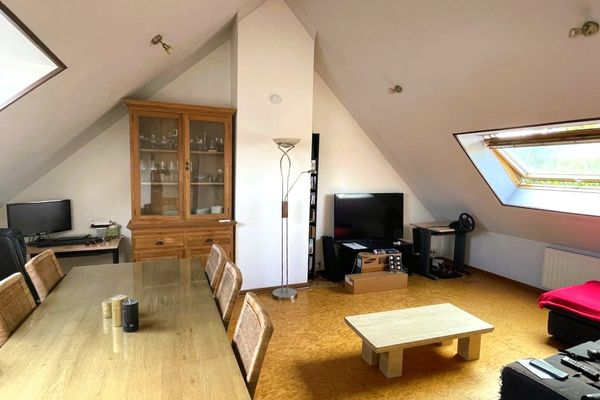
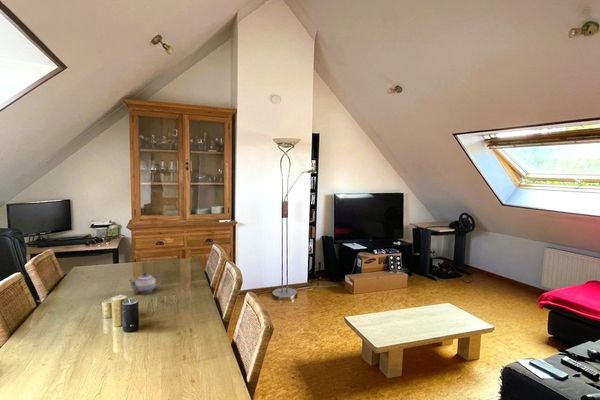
+ teapot (145, 282)
